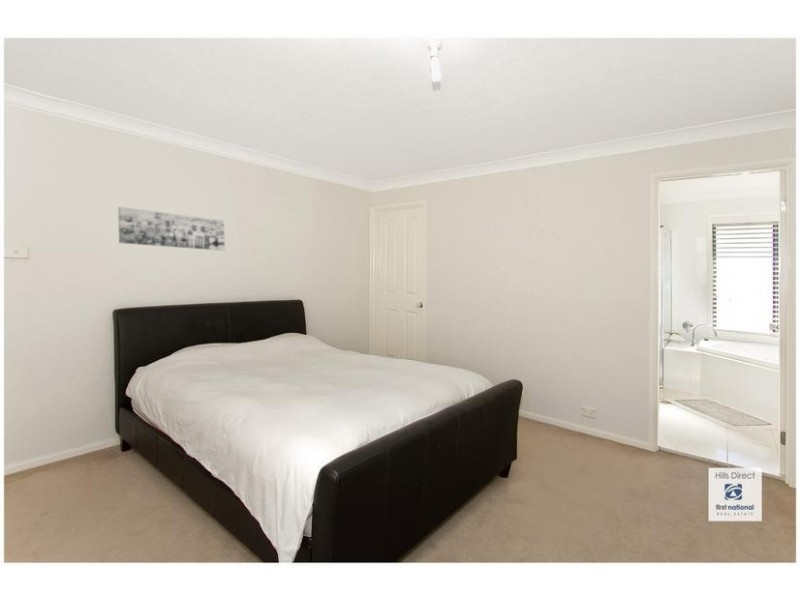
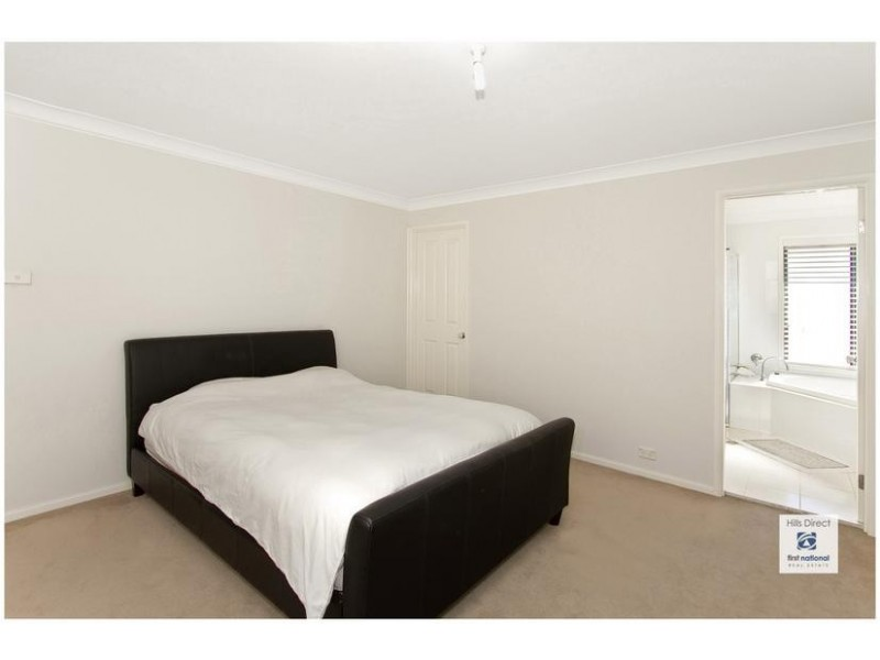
- wall art (176, 230)
